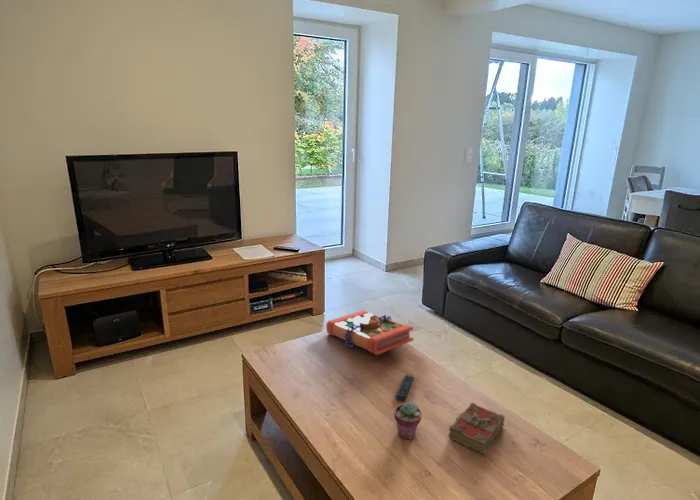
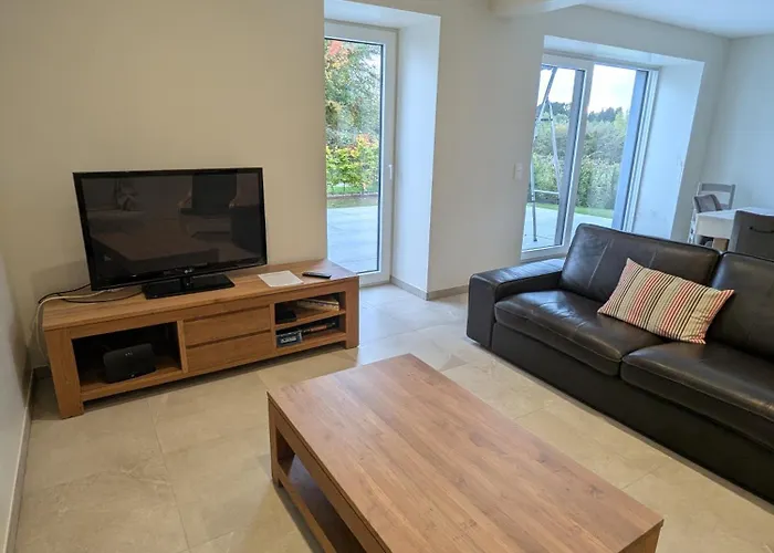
- book (476, 425)
- book (368, 330)
- remote control (405, 385)
- potted succulent (407, 418)
